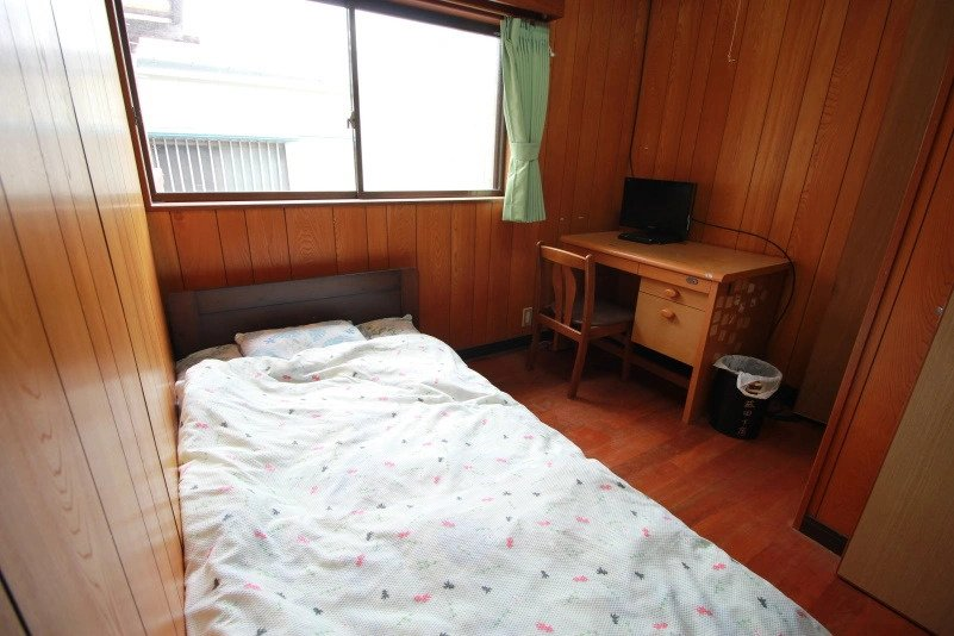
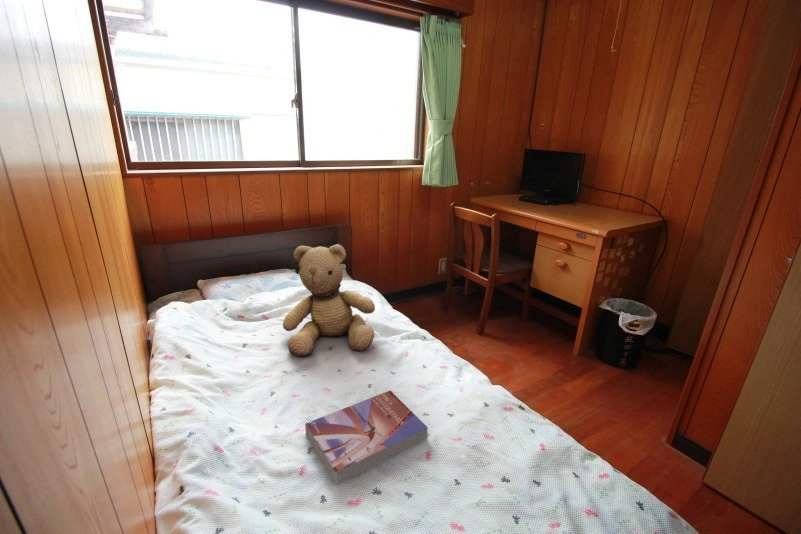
+ teddy bear (328, 295)
+ textbook (366, 431)
